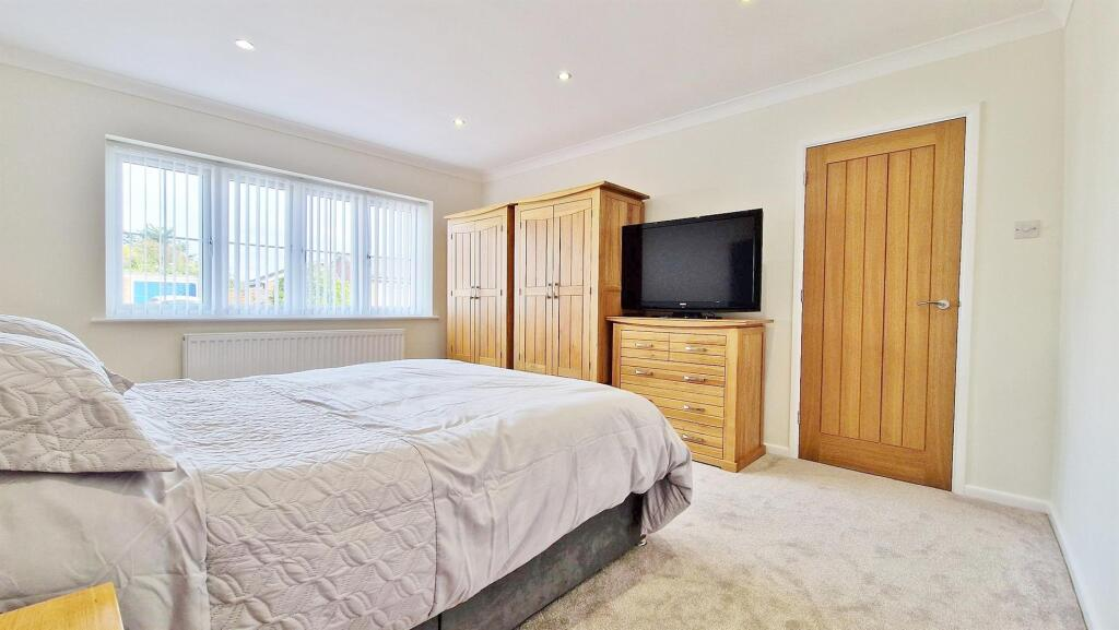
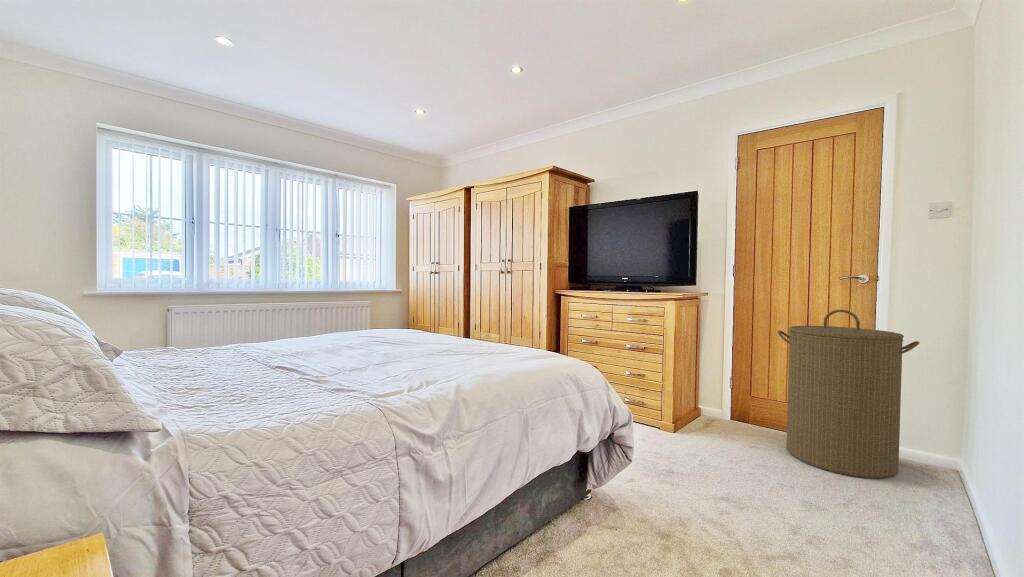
+ laundry hamper (841, 384)
